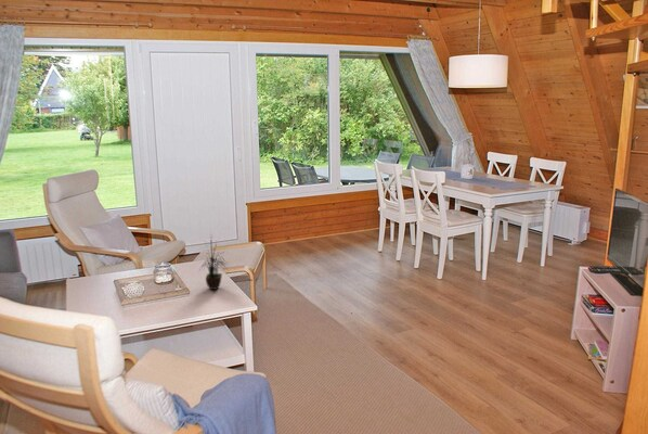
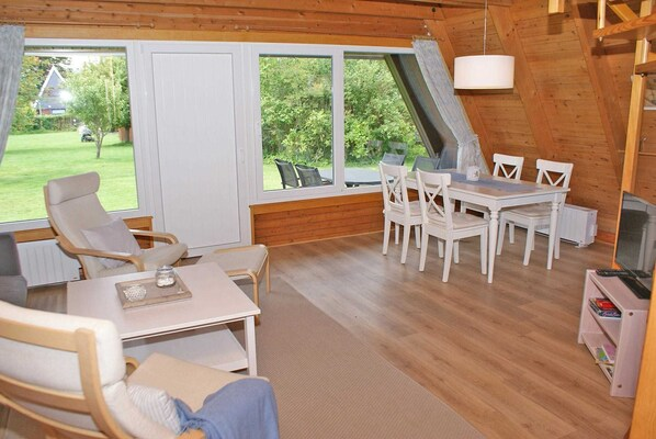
- potted plant (213, 258)
